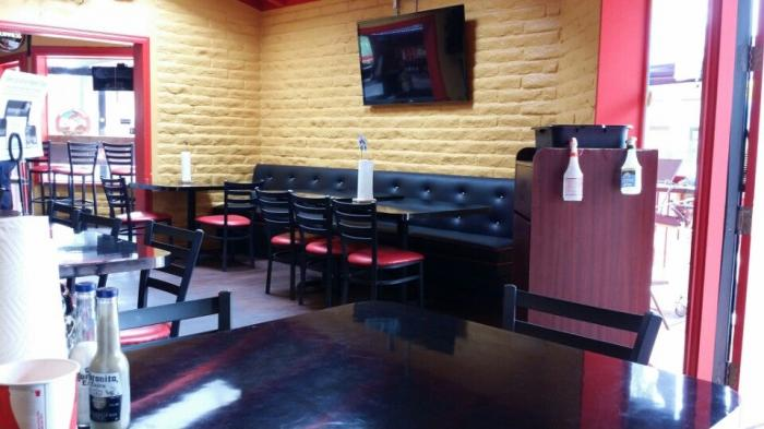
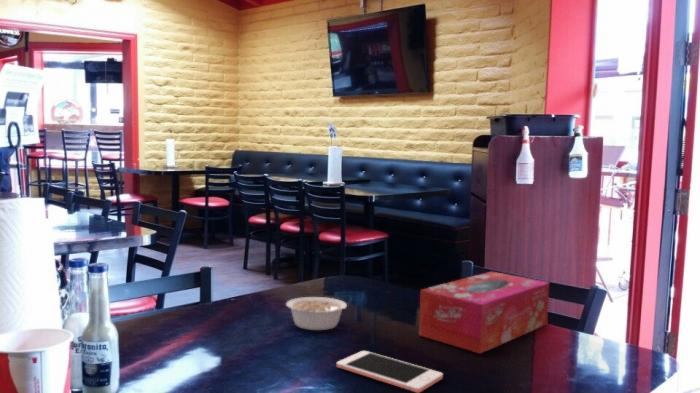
+ tissue box (486, 307)
+ legume (318, 312)
+ cell phone (388, 370)
